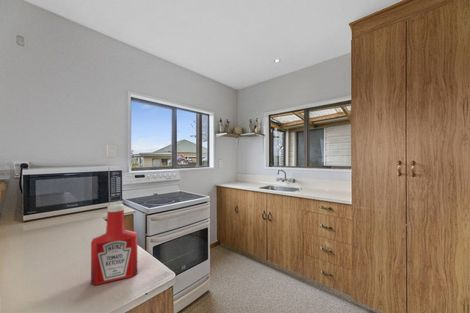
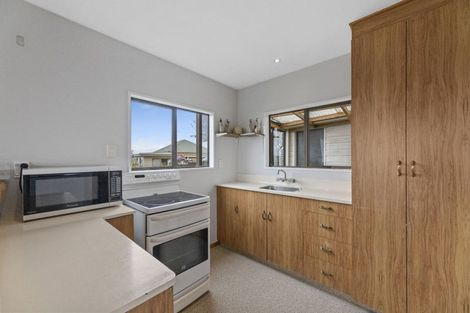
- soap bottle (115, 240)
